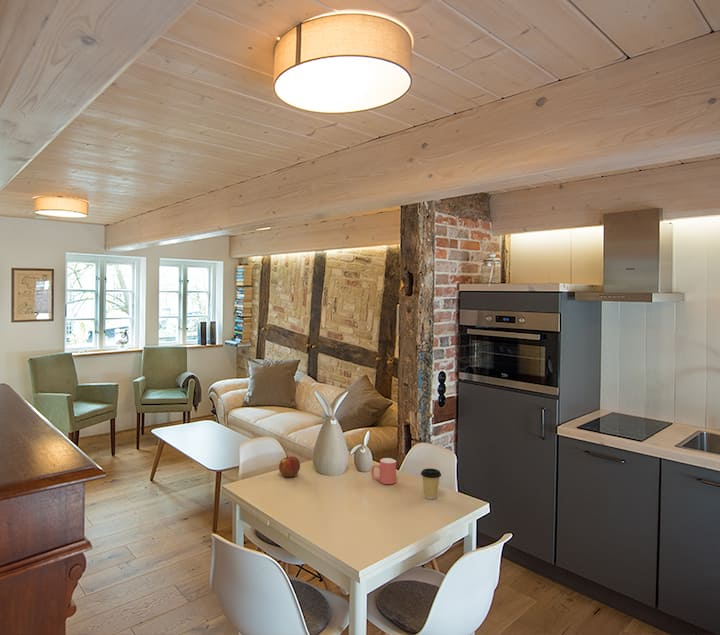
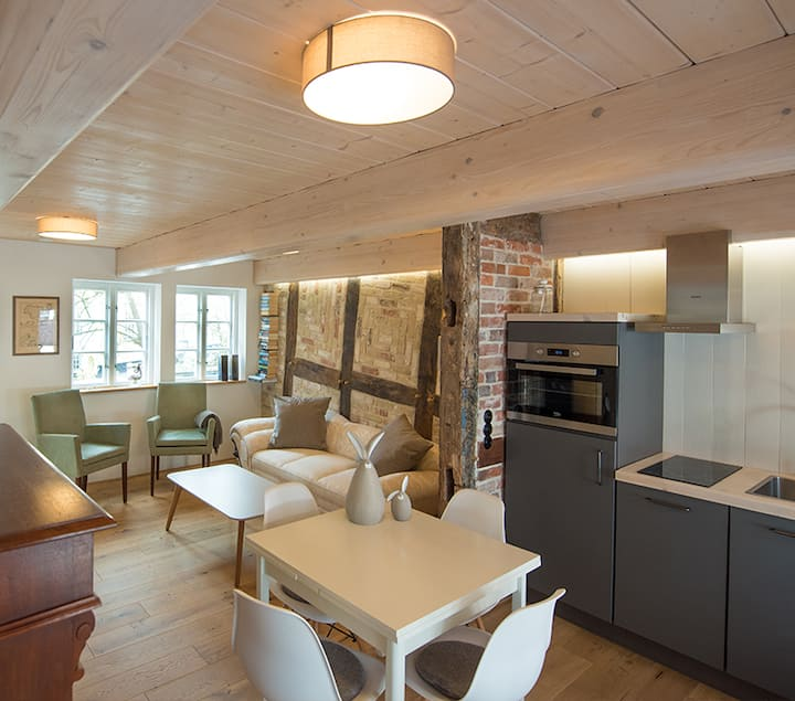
- coffee cup (430, 483)
- apple (289, 465)
- mug (383, 470)
